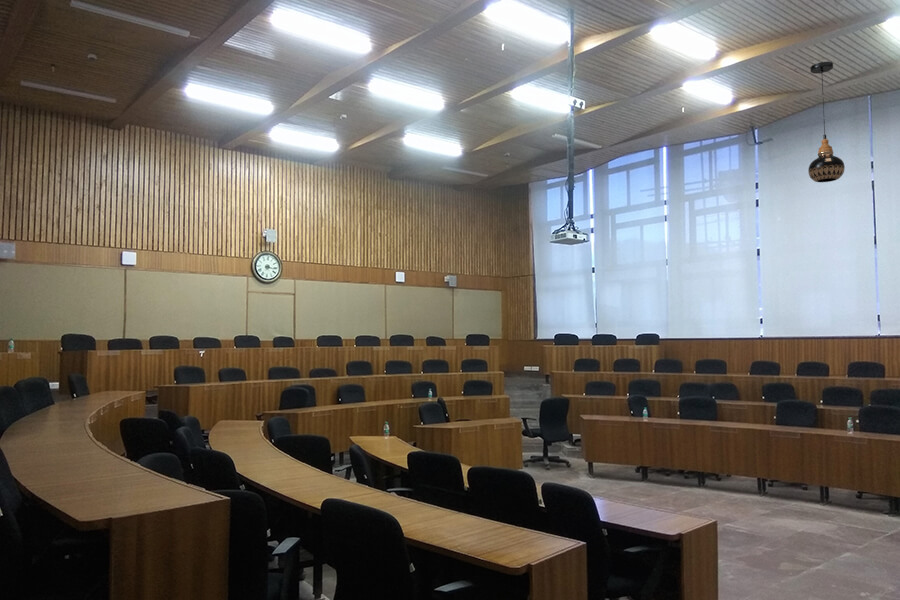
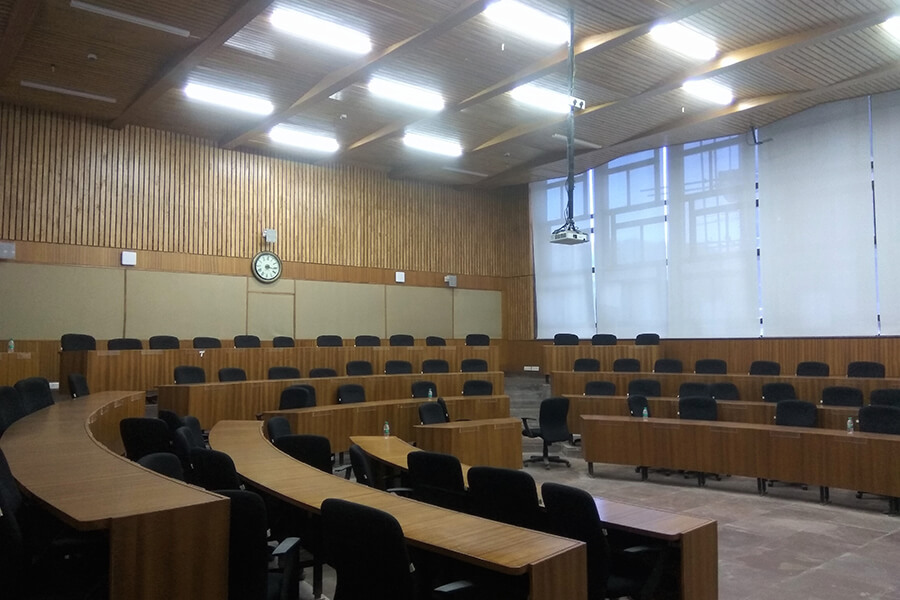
- light fixture (824, 122)
